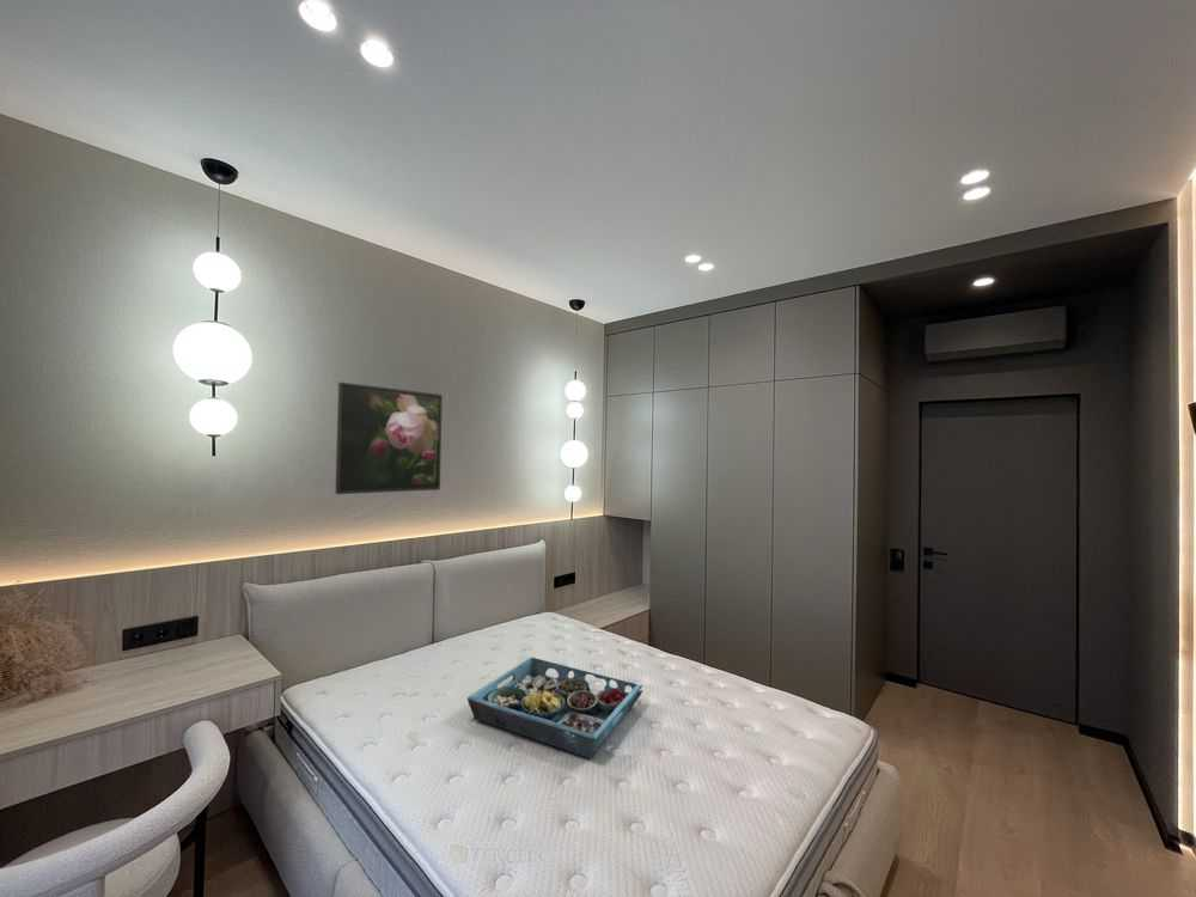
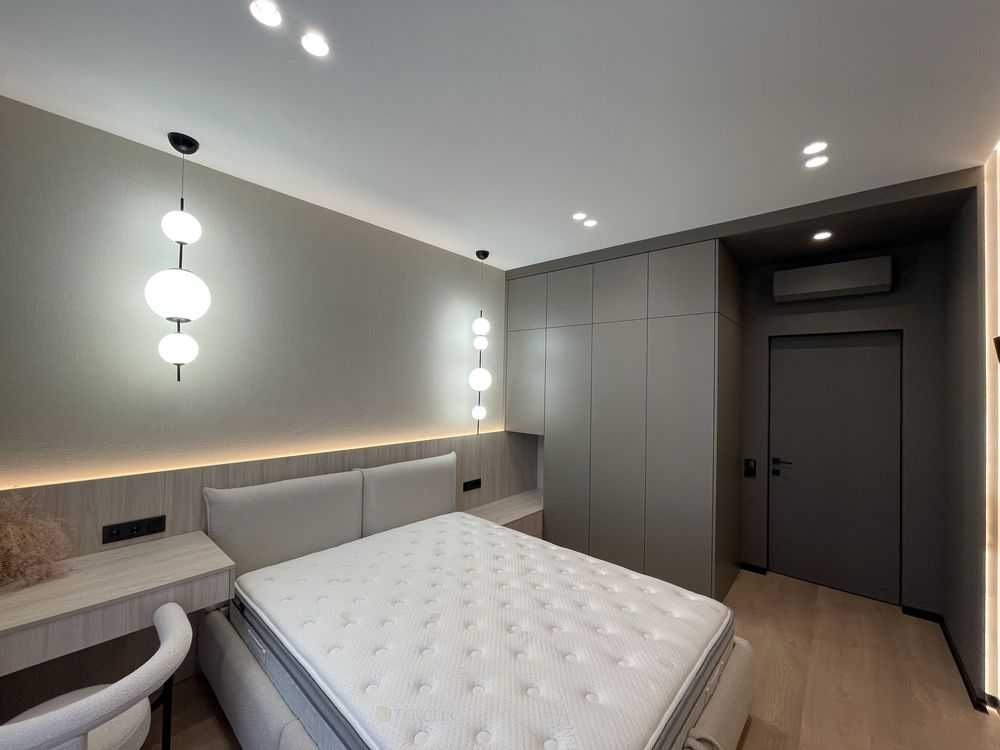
- serving tray (556, 700)
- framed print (392, 440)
